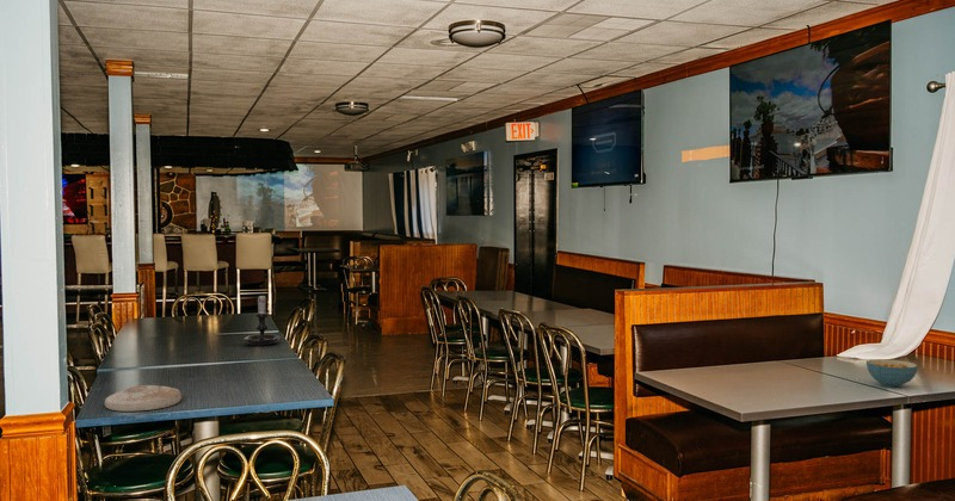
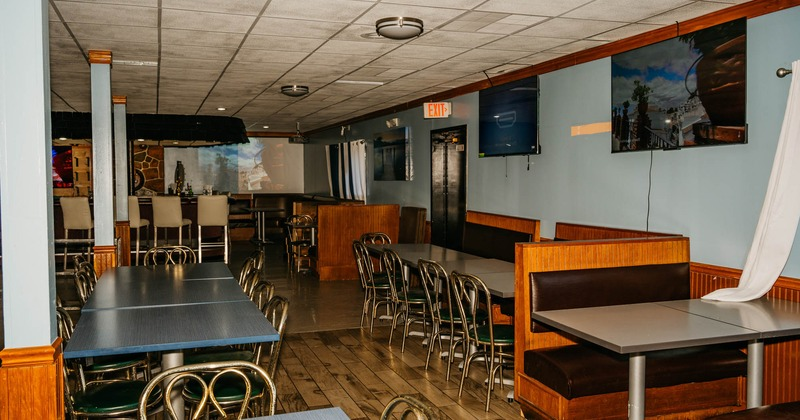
- candle holder (261, 317)
- cereal bowl (891, 373)
- plate (143, 395)
